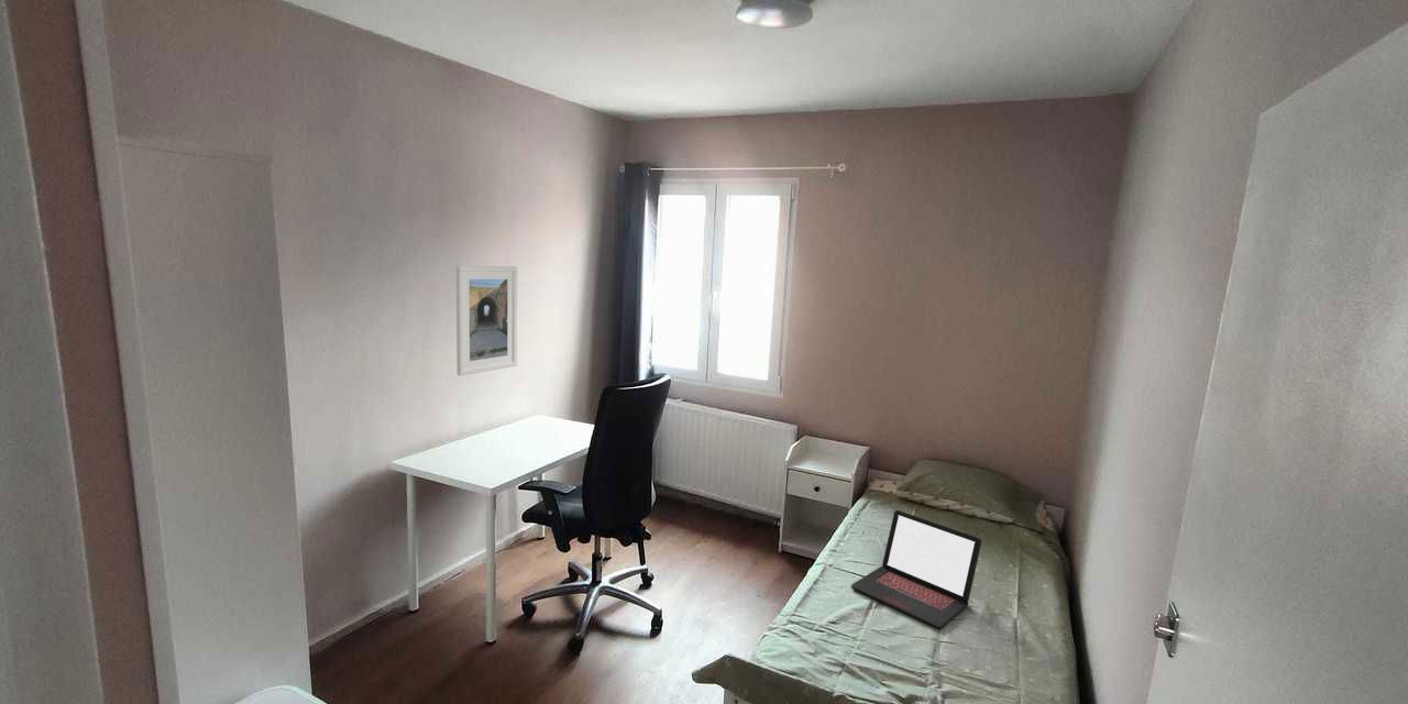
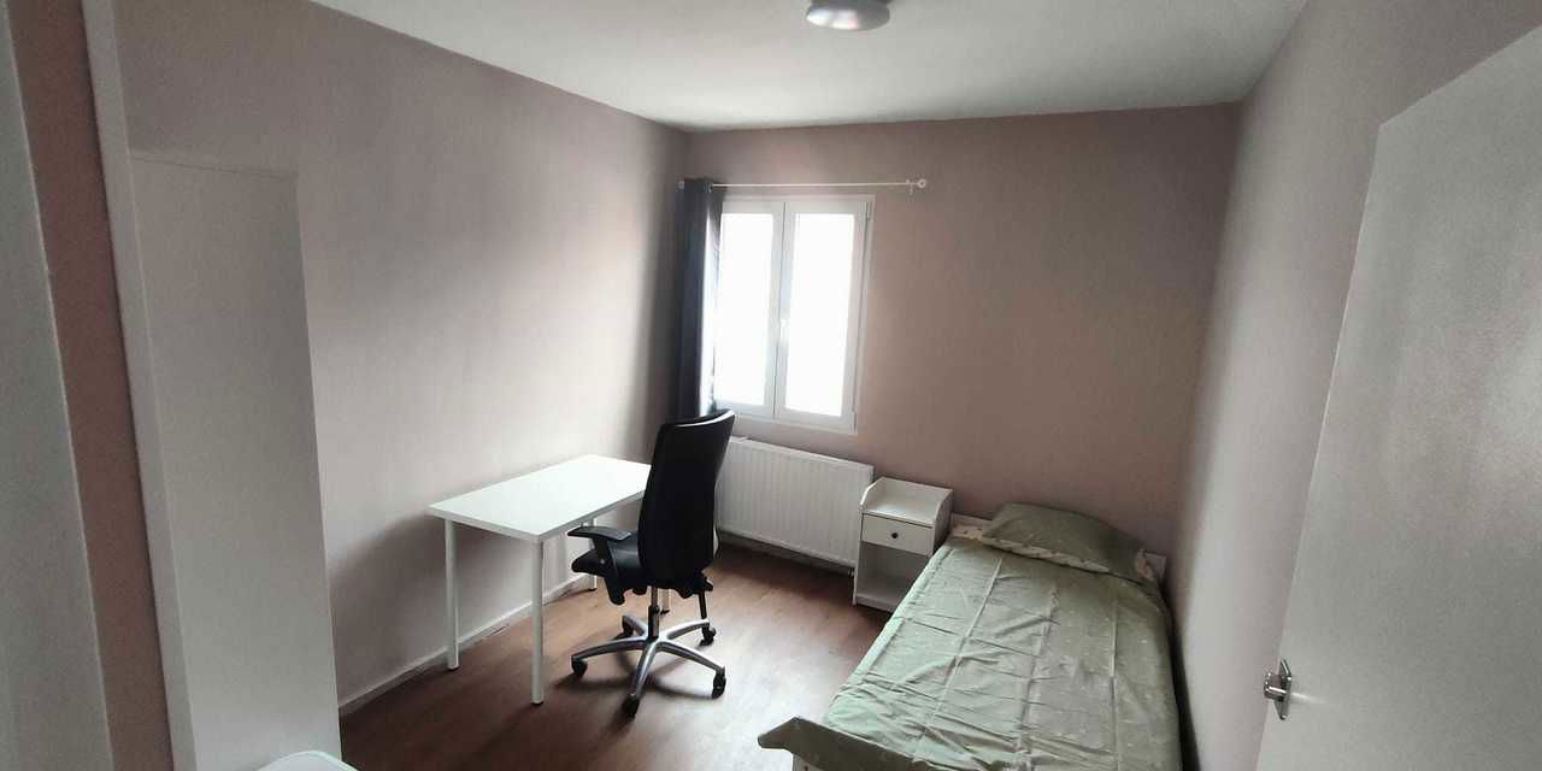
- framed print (488, 318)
- laptop (915, 563)
